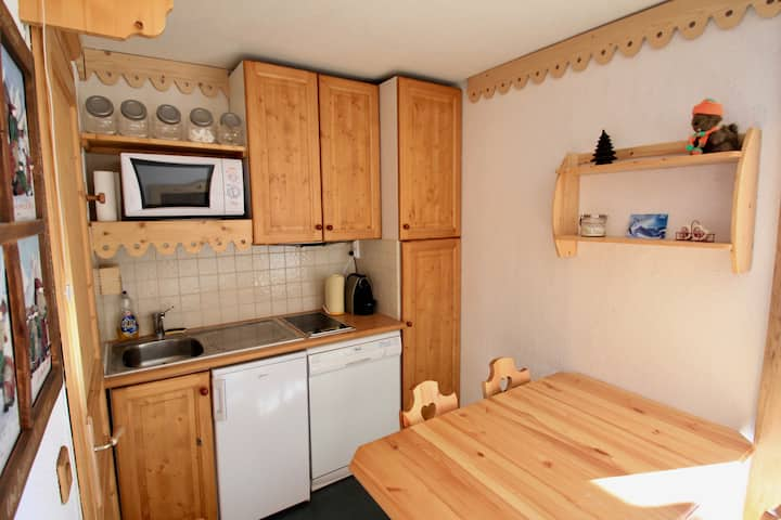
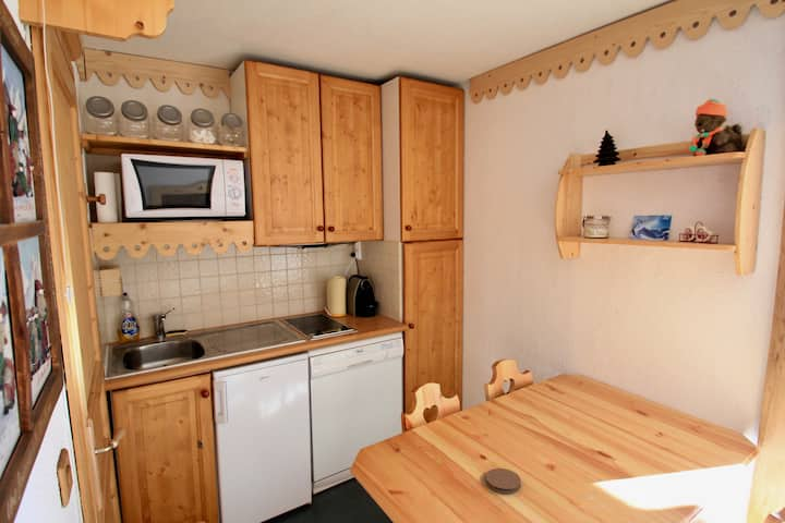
+ coaster (503, 479)
